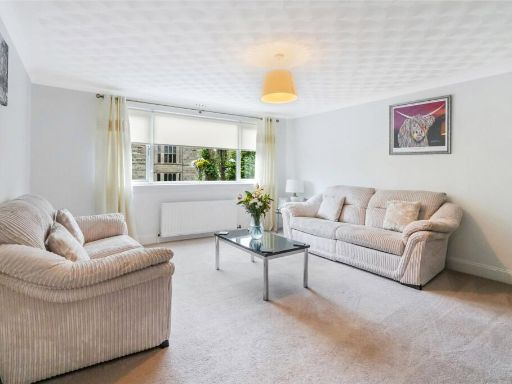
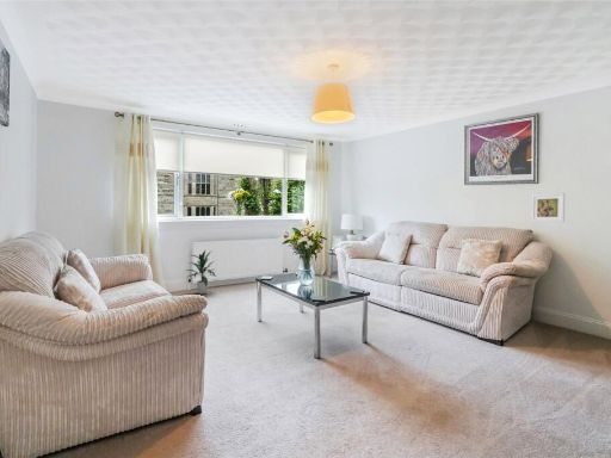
+ indoor plant (202, 271)
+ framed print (547, 208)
